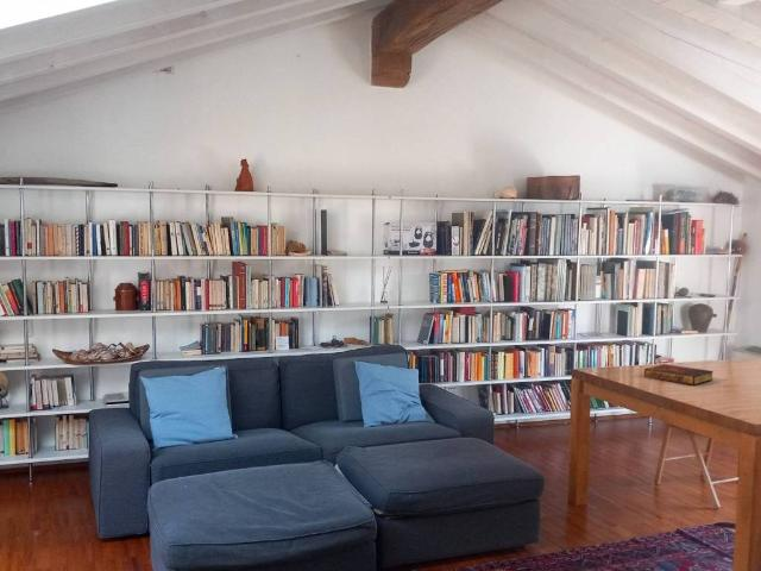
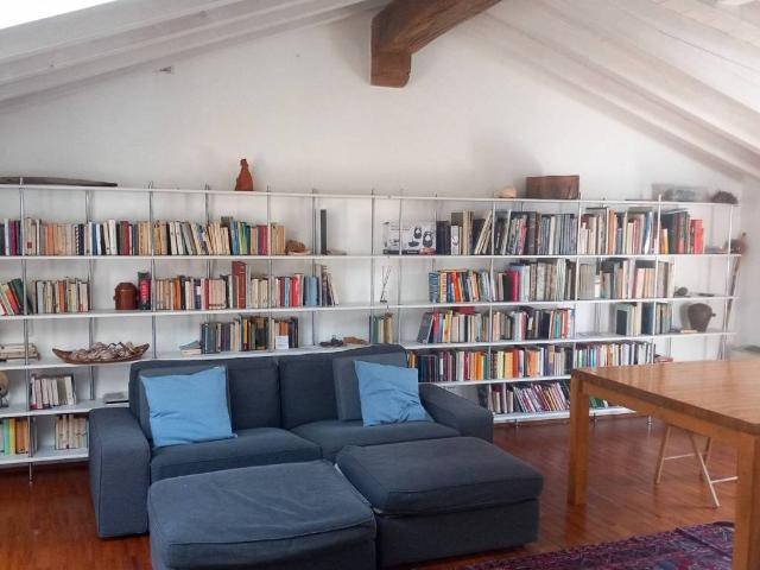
- book (678, 374)
